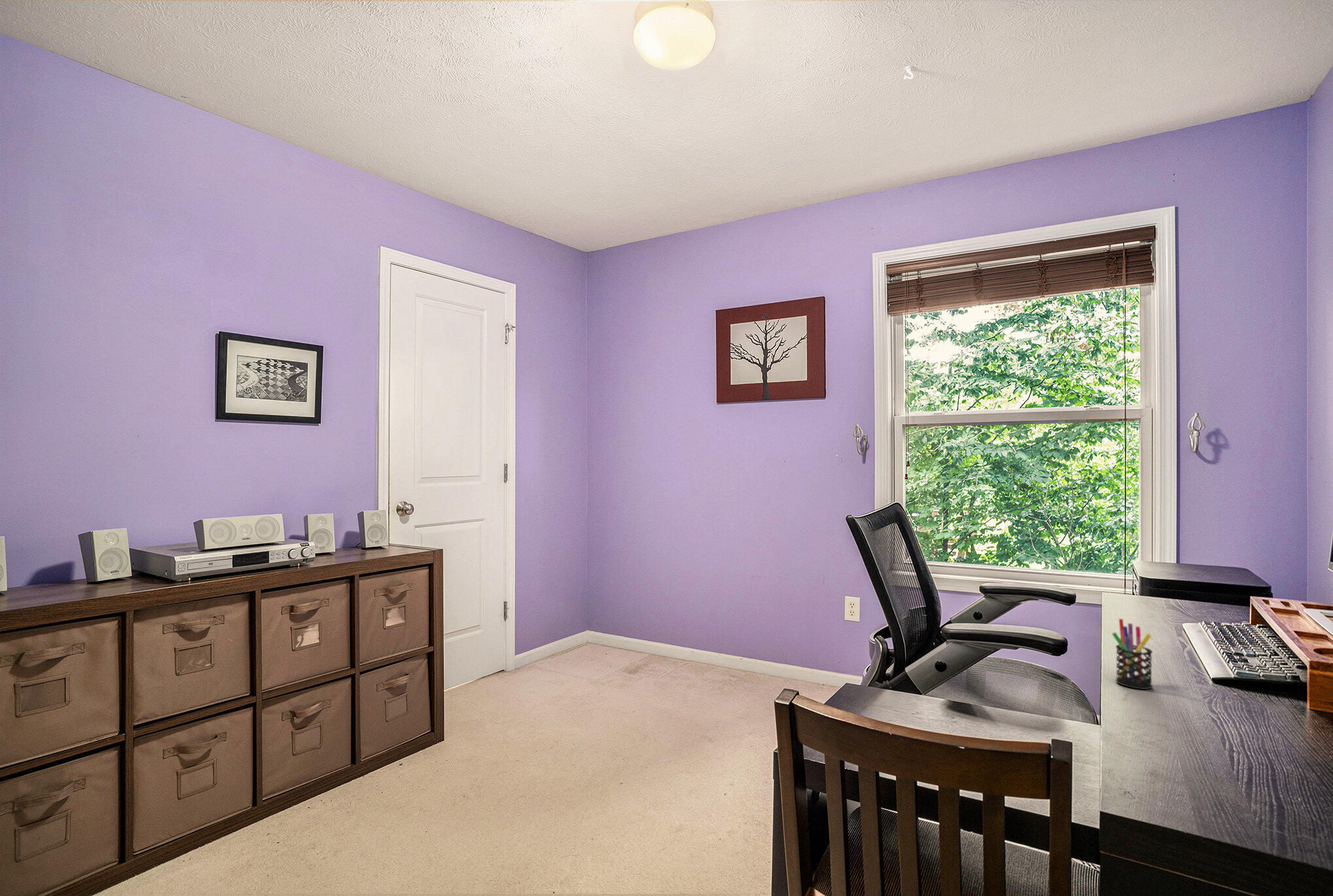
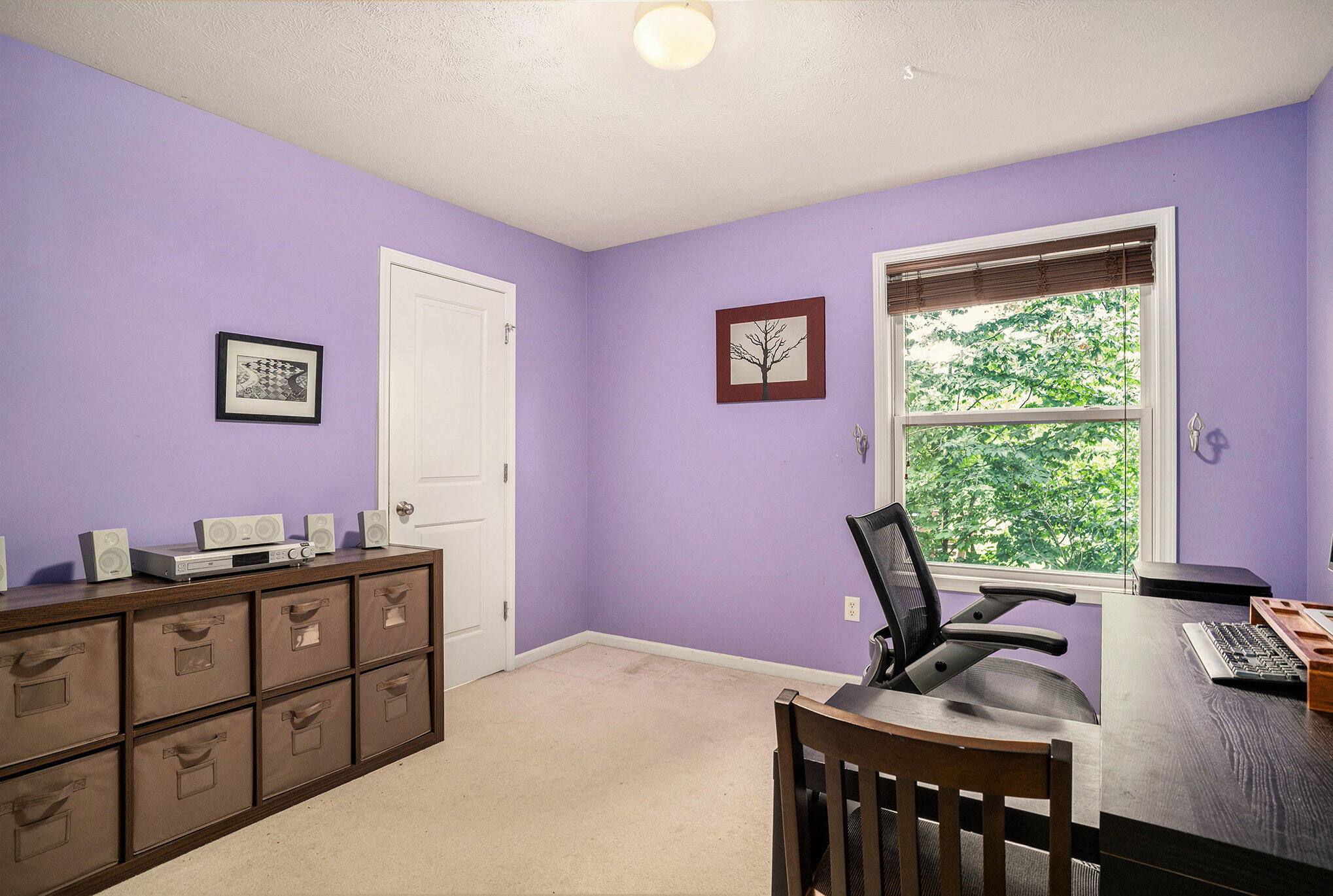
- pen holder (1129, 653)
